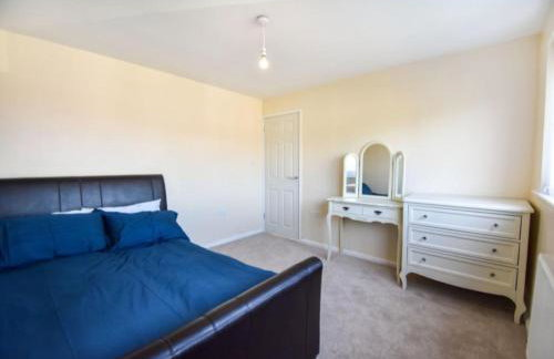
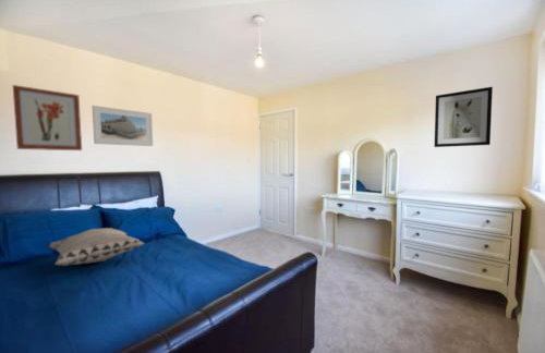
+ wall art (461, 119)
+ wall art (49, 120)
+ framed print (124, 127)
+ decorative pillow (96, 244)
